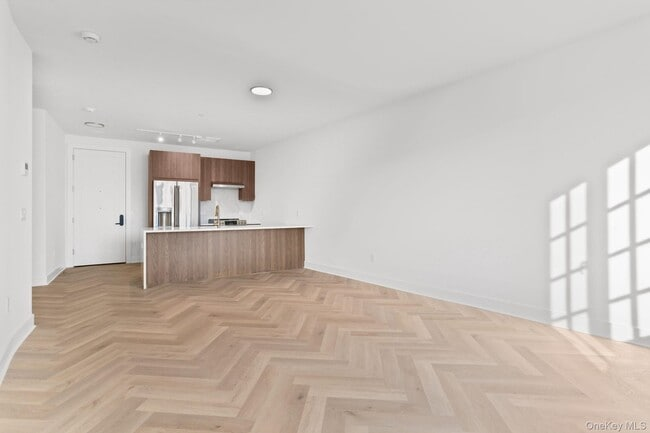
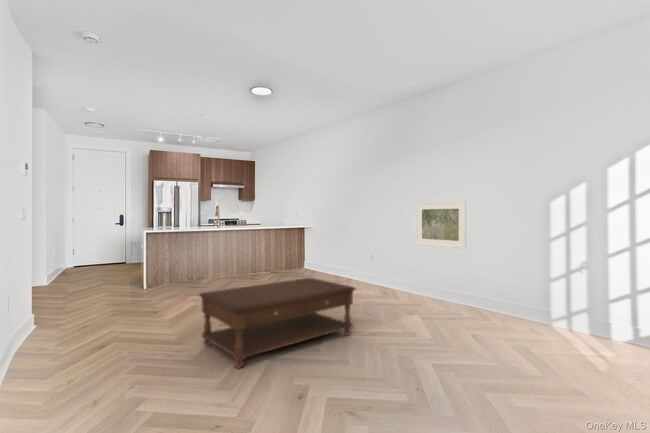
+ coffee table (280, 314)
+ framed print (439, 224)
